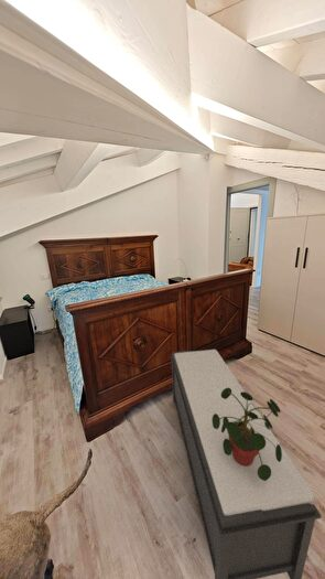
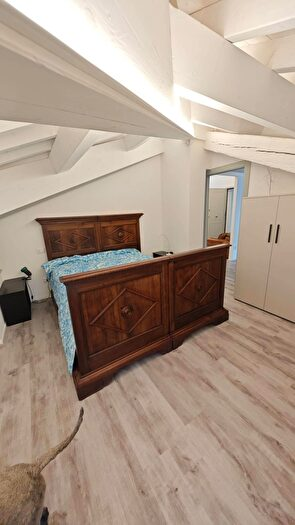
- potted plant (250, 425)
- bench (215, 430)
